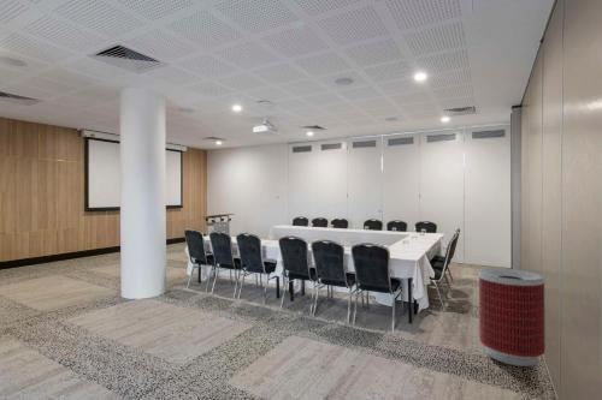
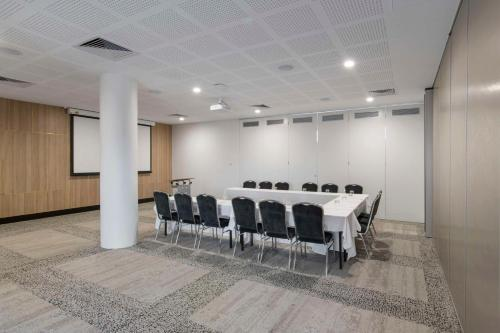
- trash can (510, 314)
